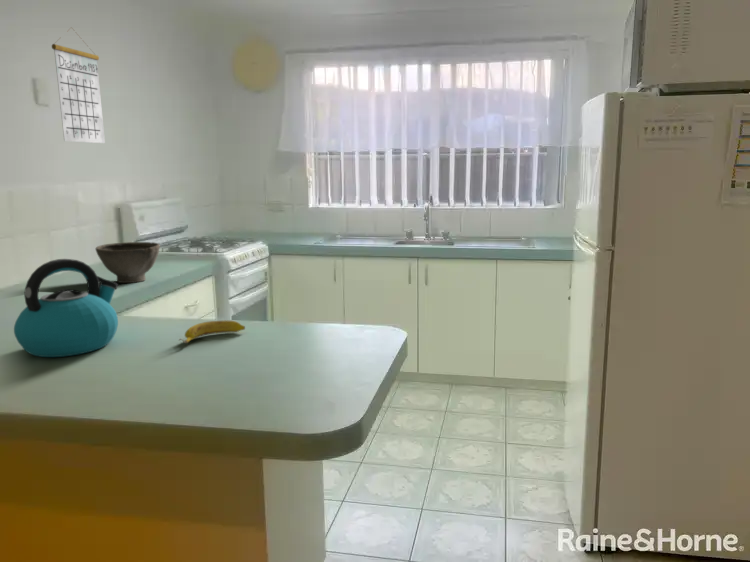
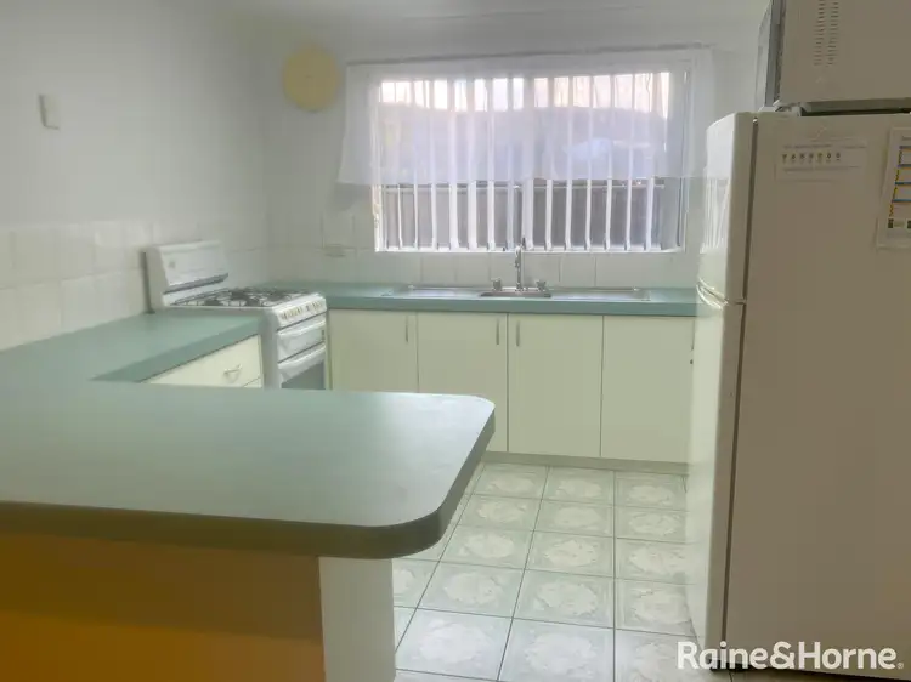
- bowl (129, 263)
- banana (212, 331)
- kettle (71, 302)
- calendar (79, 85)
